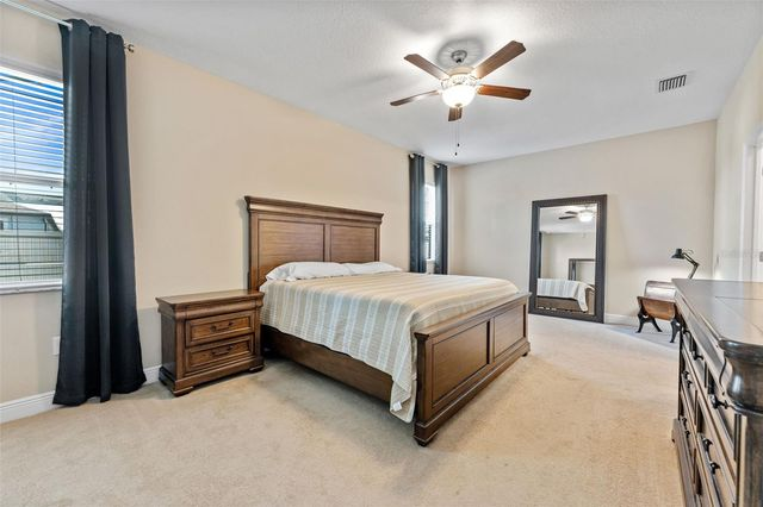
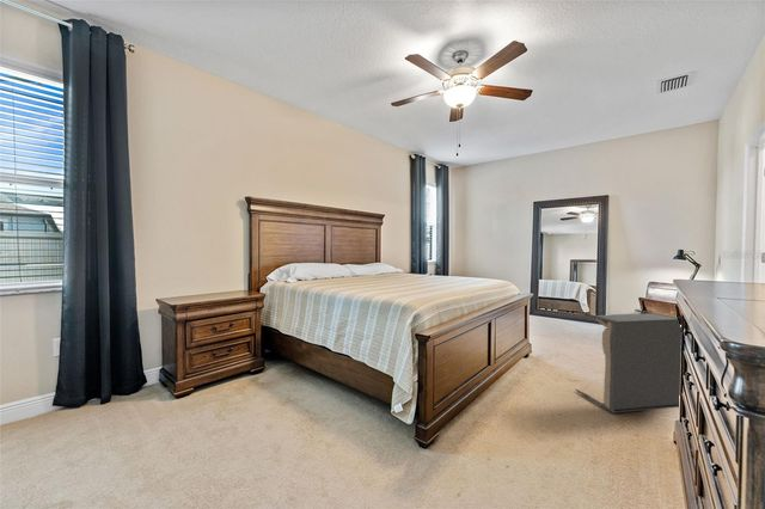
+ laundry hamper (625, 356)
